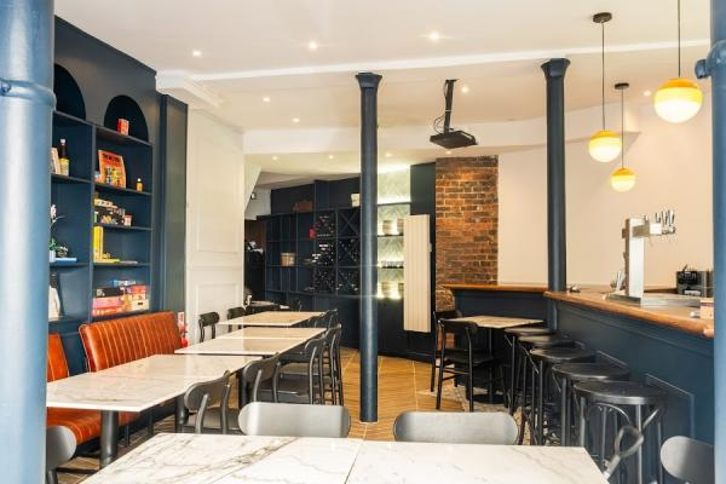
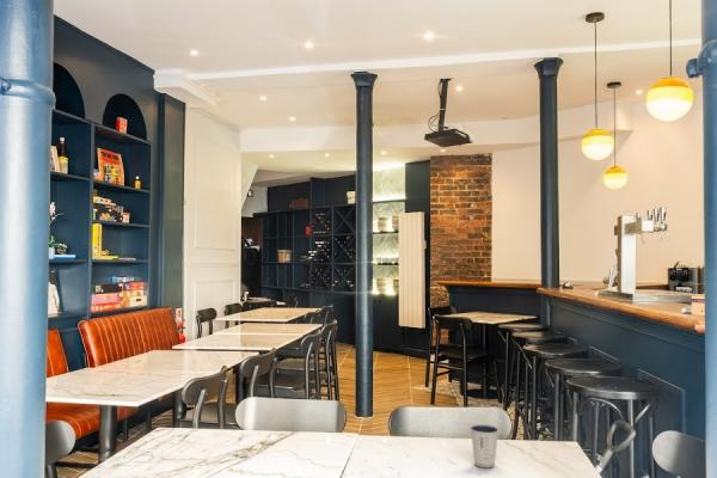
+ dixie cup (484, 446)
